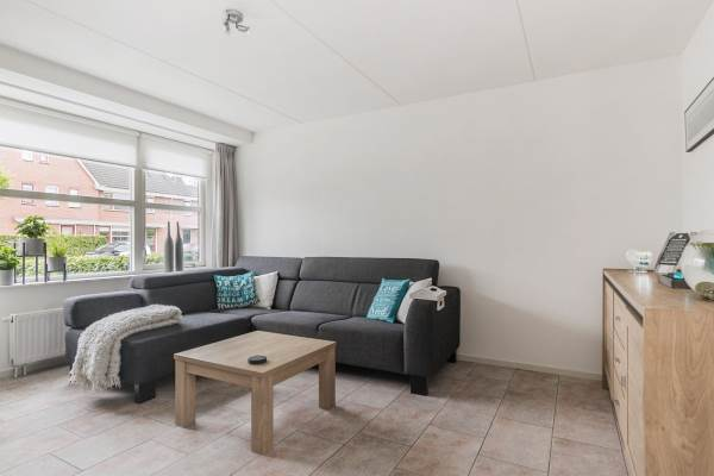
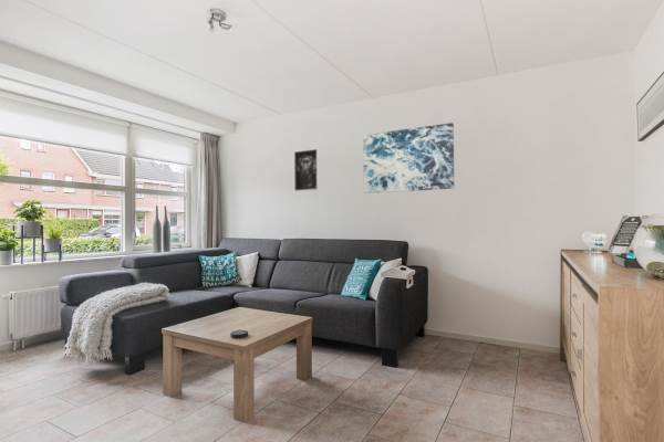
+ wall art (405, 160)
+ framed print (305, 170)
